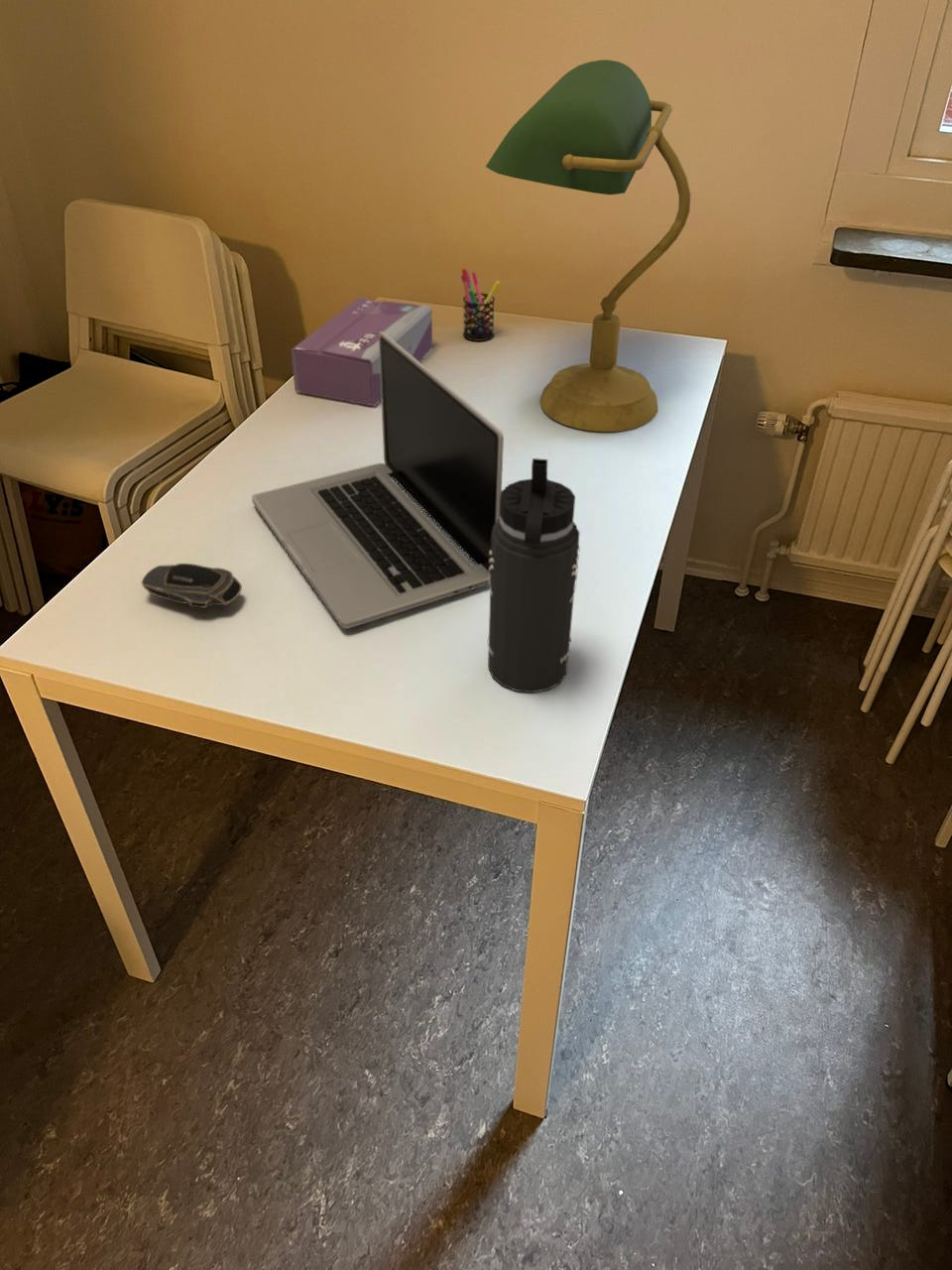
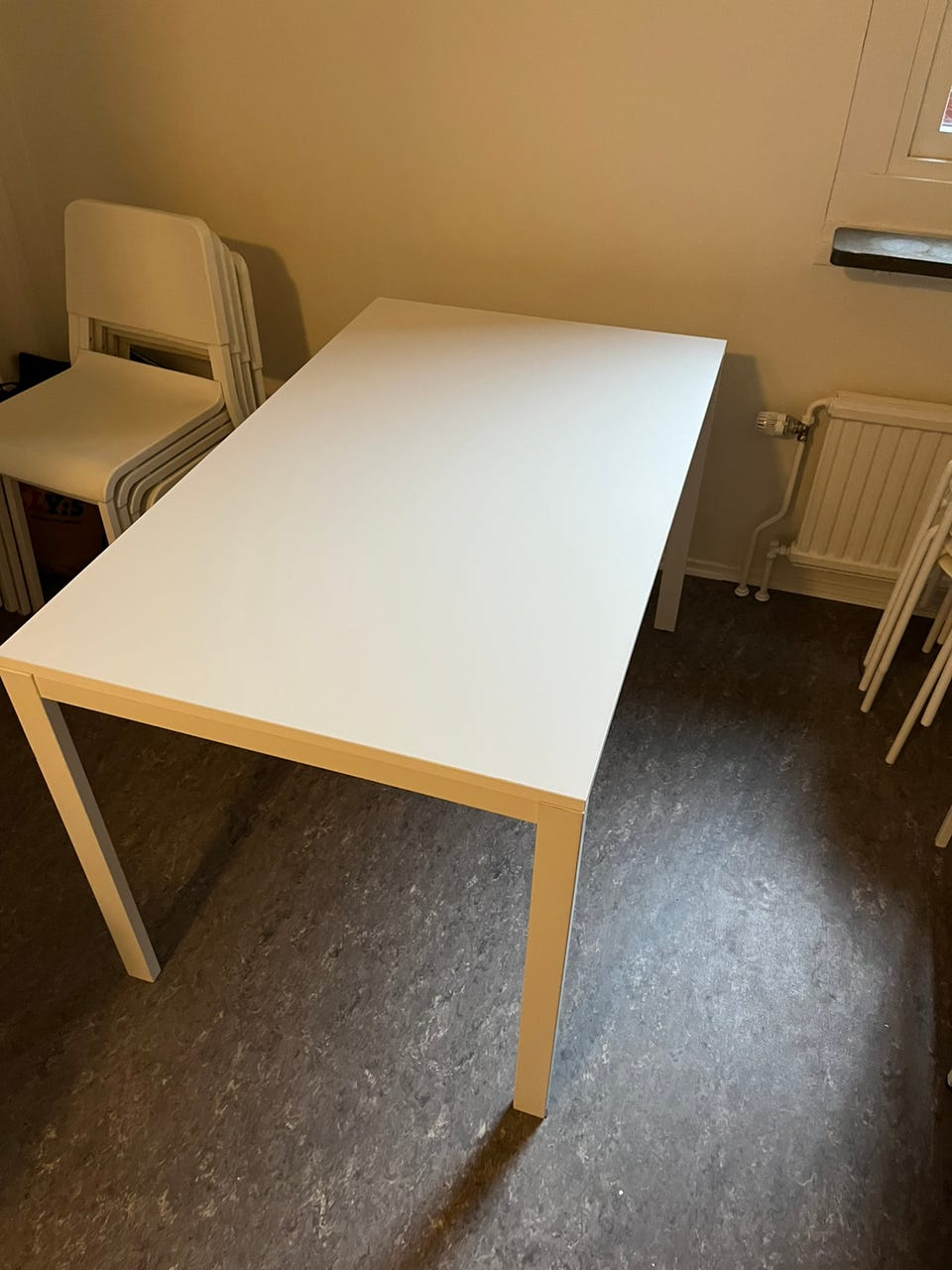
- thermos bottle (533, 575)
- laptop (364, 471)
- desk lamp (619, 282)
- tissue box (365, 347)
- computer mouse (191, 583)
- pen holder (475, 304)
